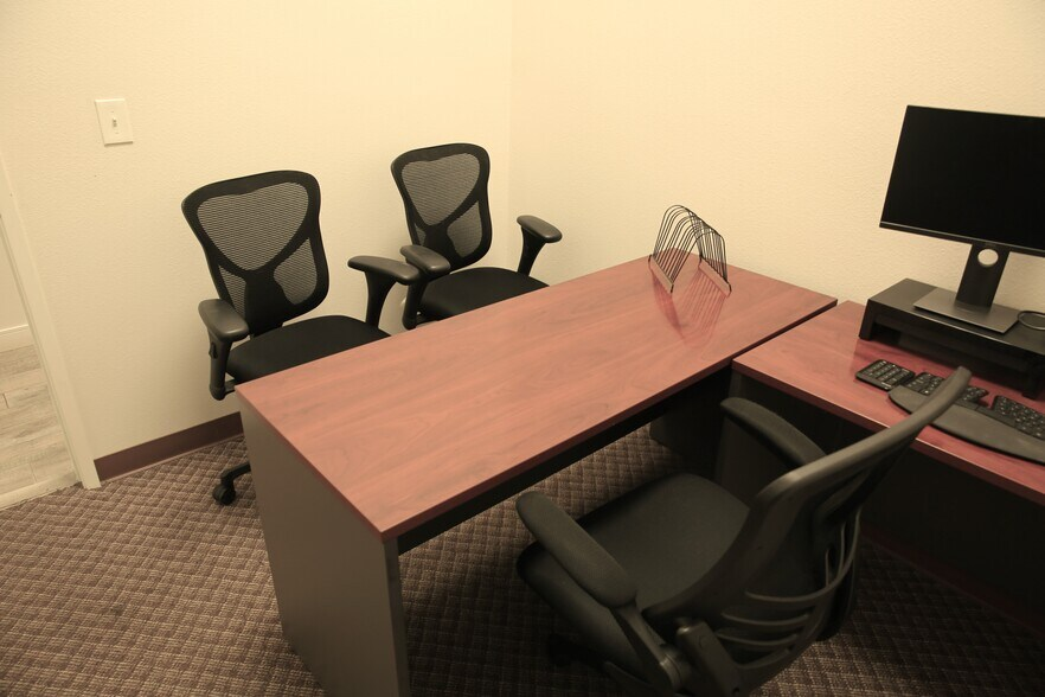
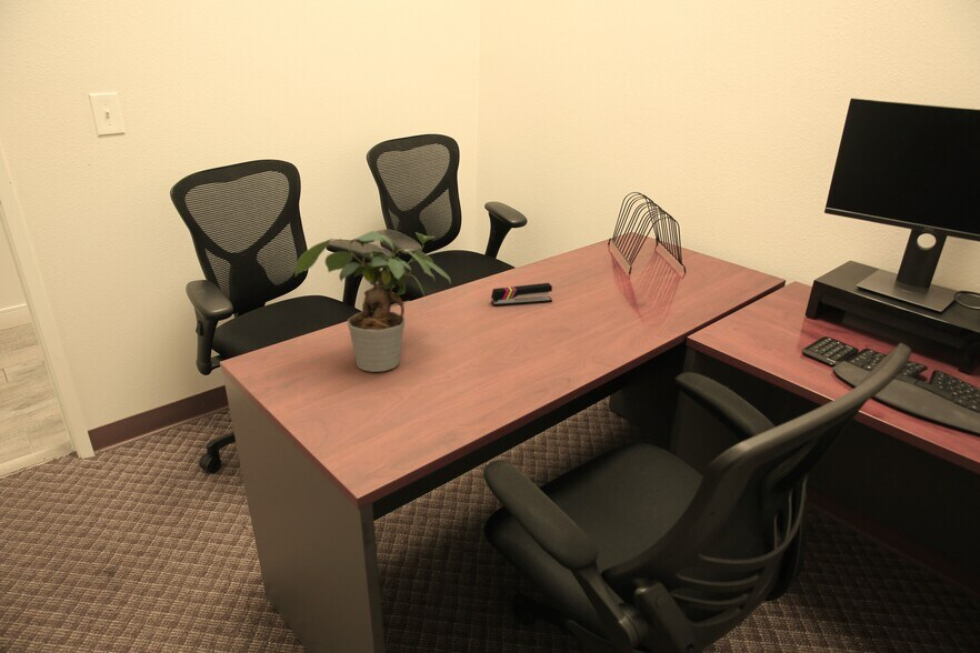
+ stapler (521, 293)
+ potted plant (389, 295)
